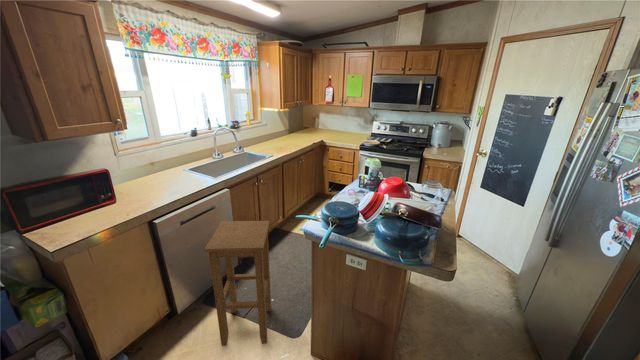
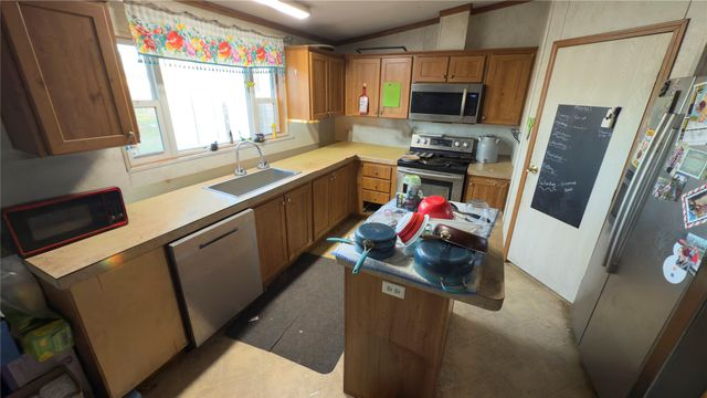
- stool (244, 279)
